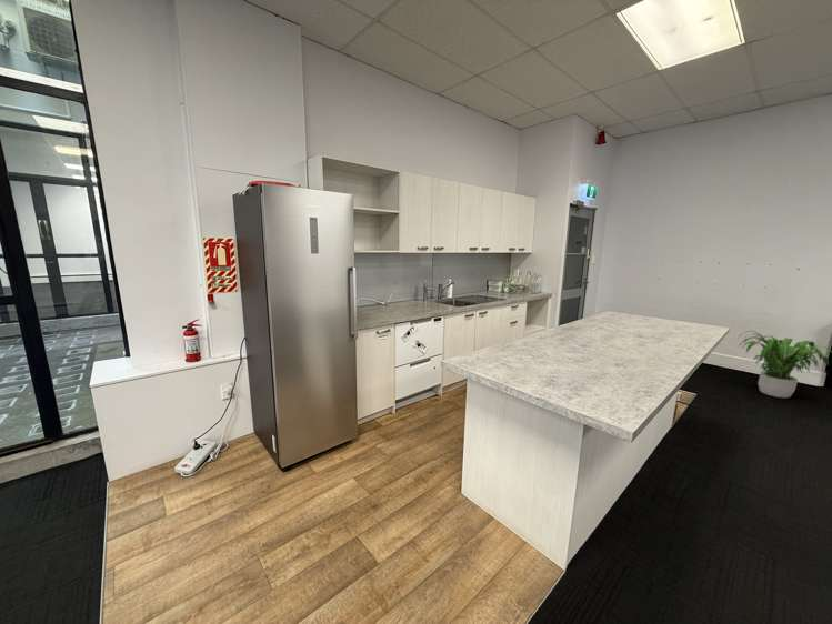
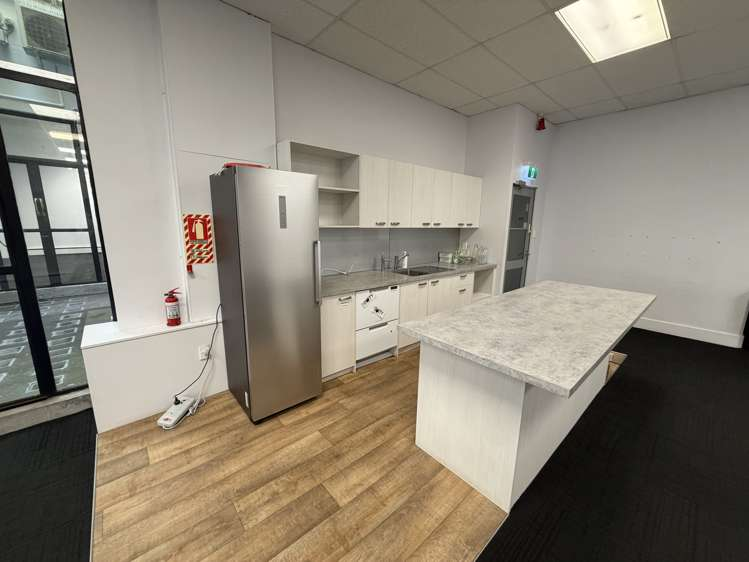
- potted plant (781, 366)
